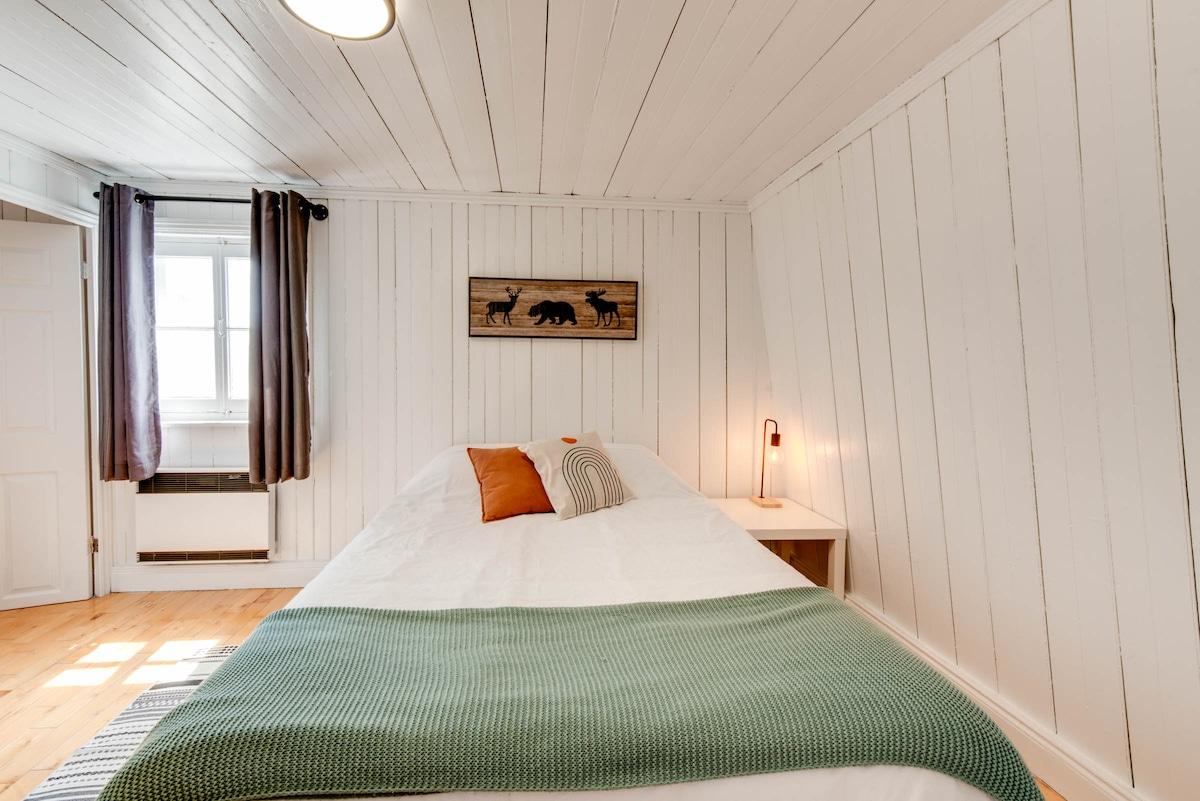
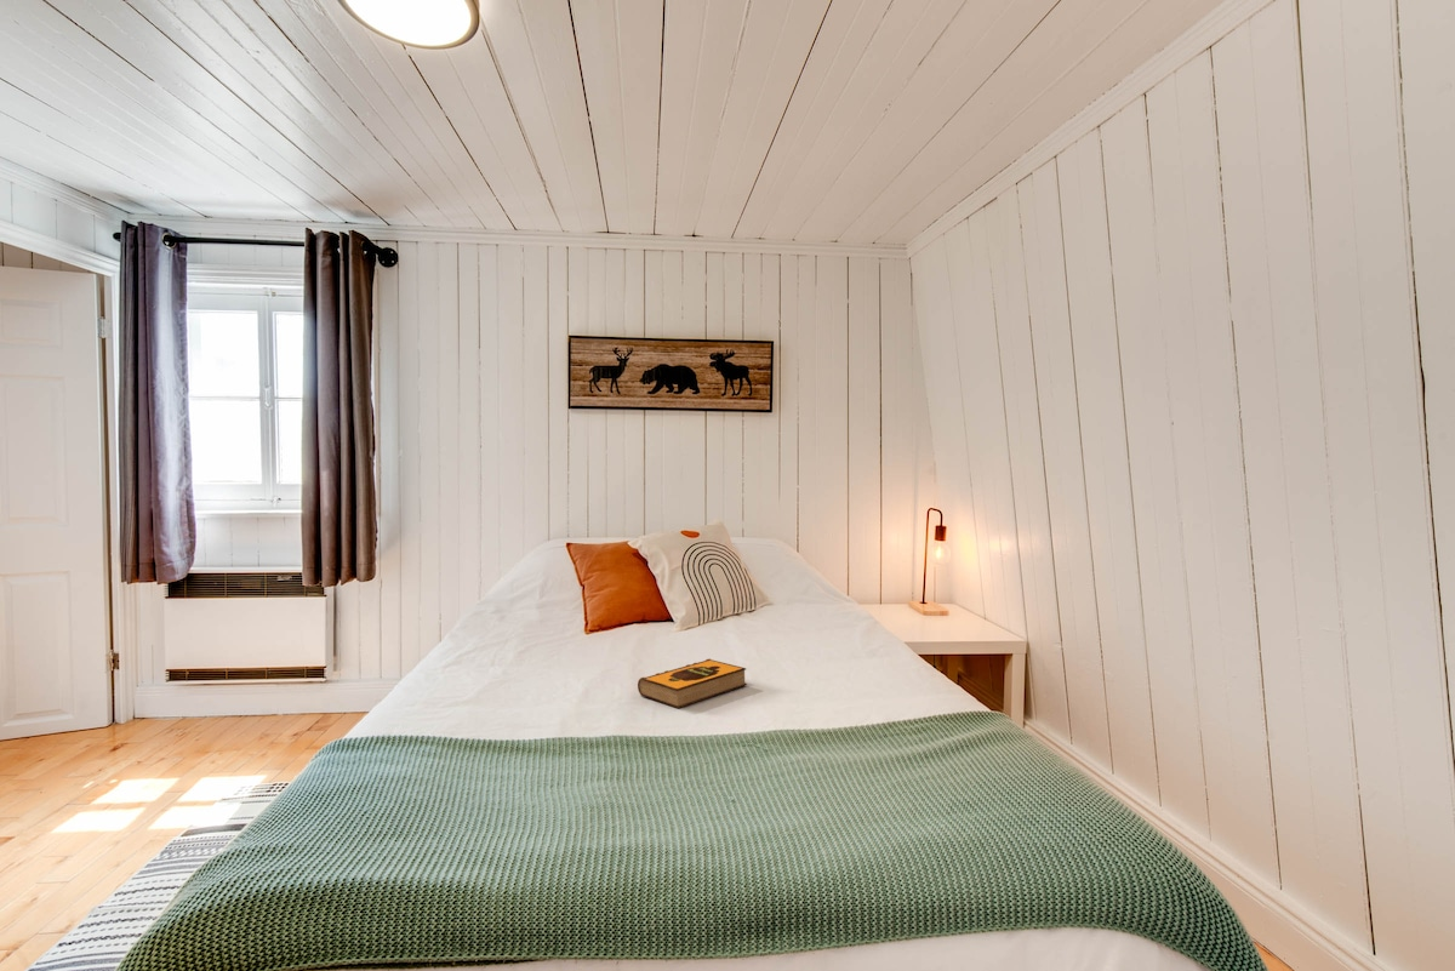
+ hardback book (692, 680)
